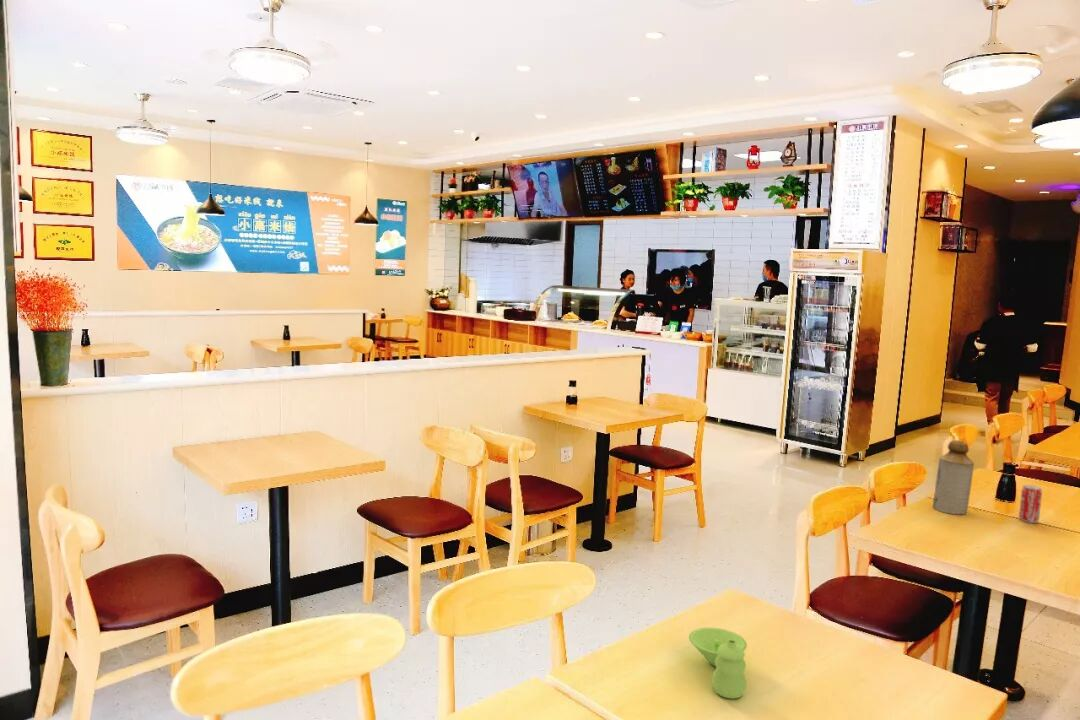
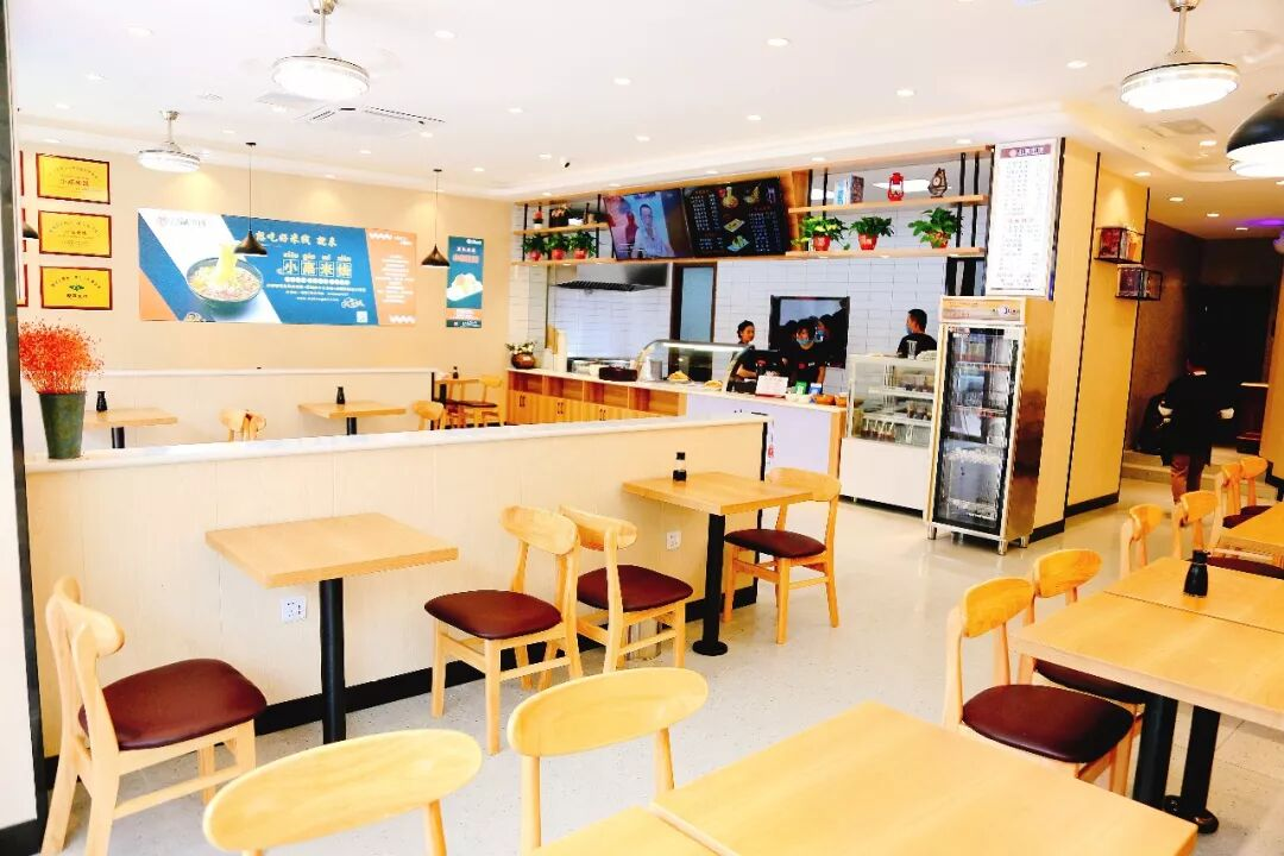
- bottle (953, 475)
- beverage can (1030, 503)
- condiment set (722, 649)
